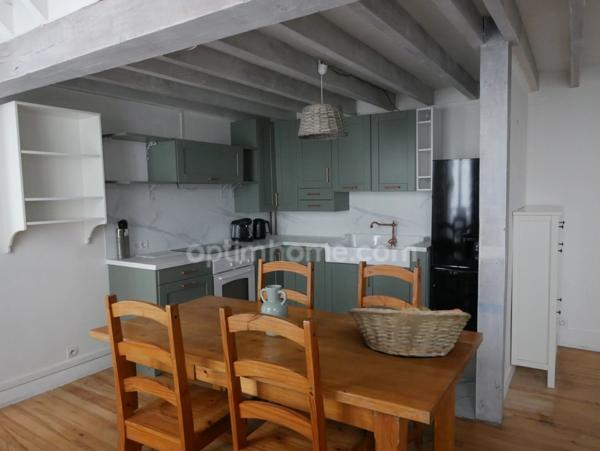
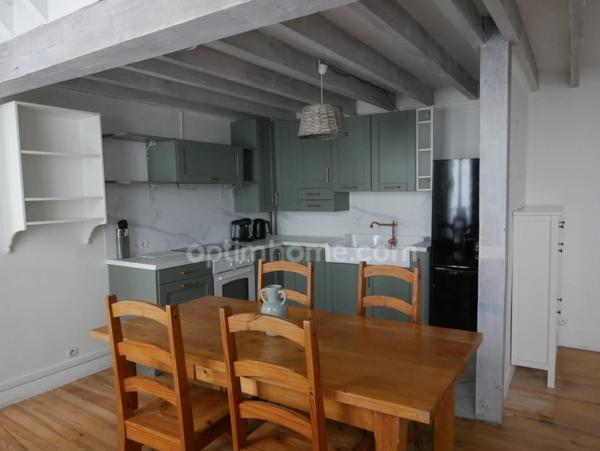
- fruit basket (407, 323)
